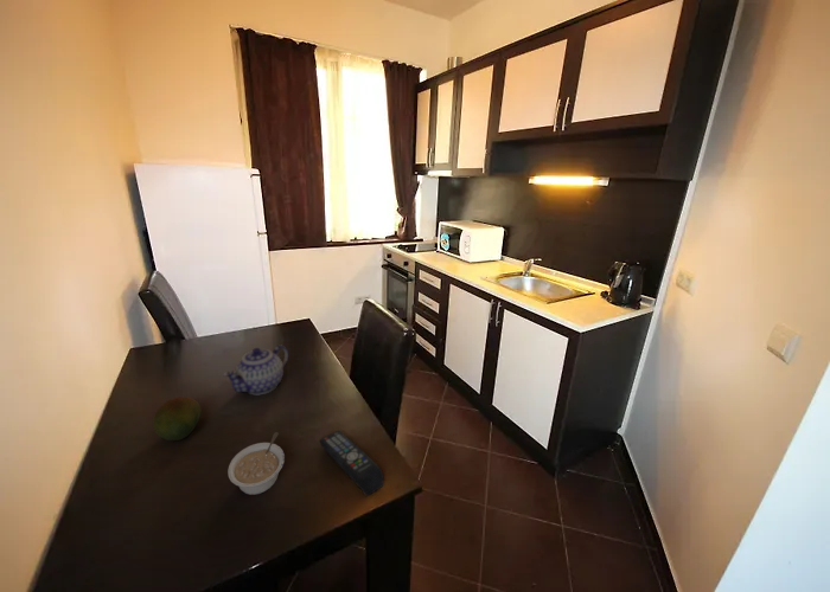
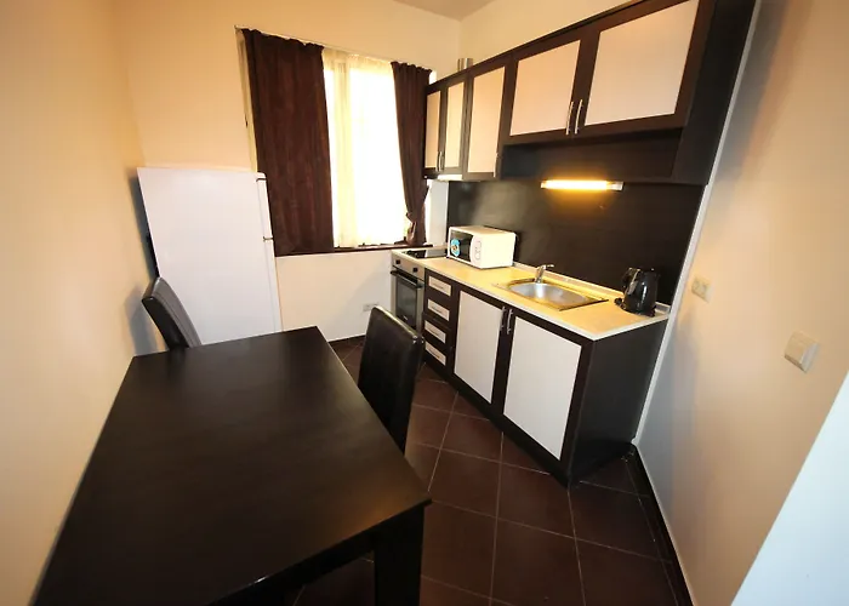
- fruit (178, 418)
- legume (257, 466)
- remote control (350, 458)
- teapot (258, 367)
